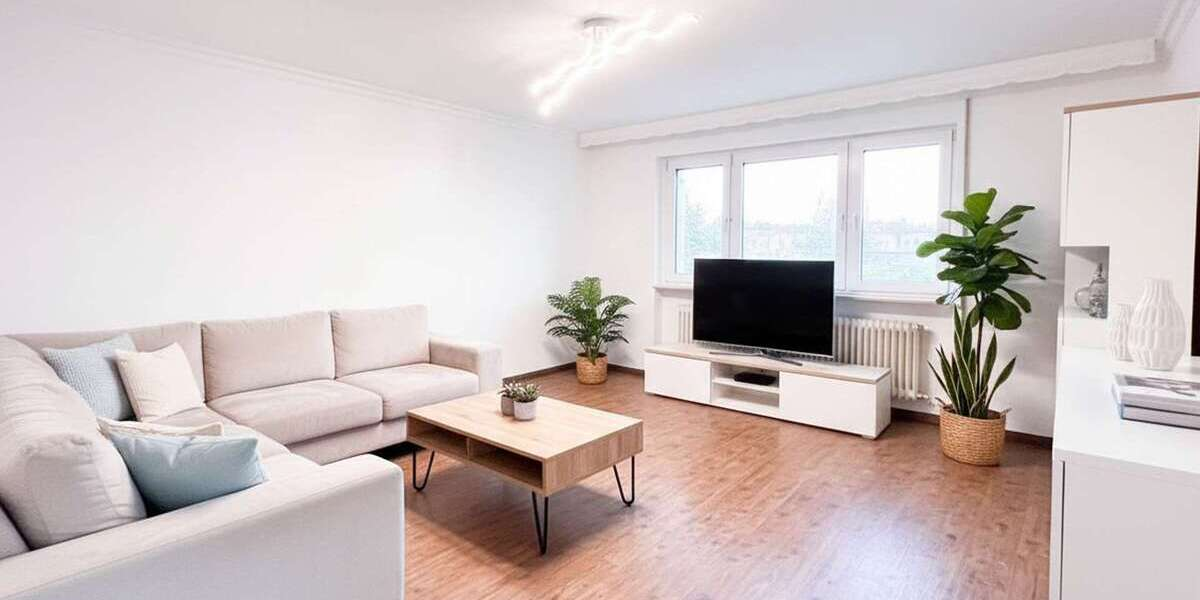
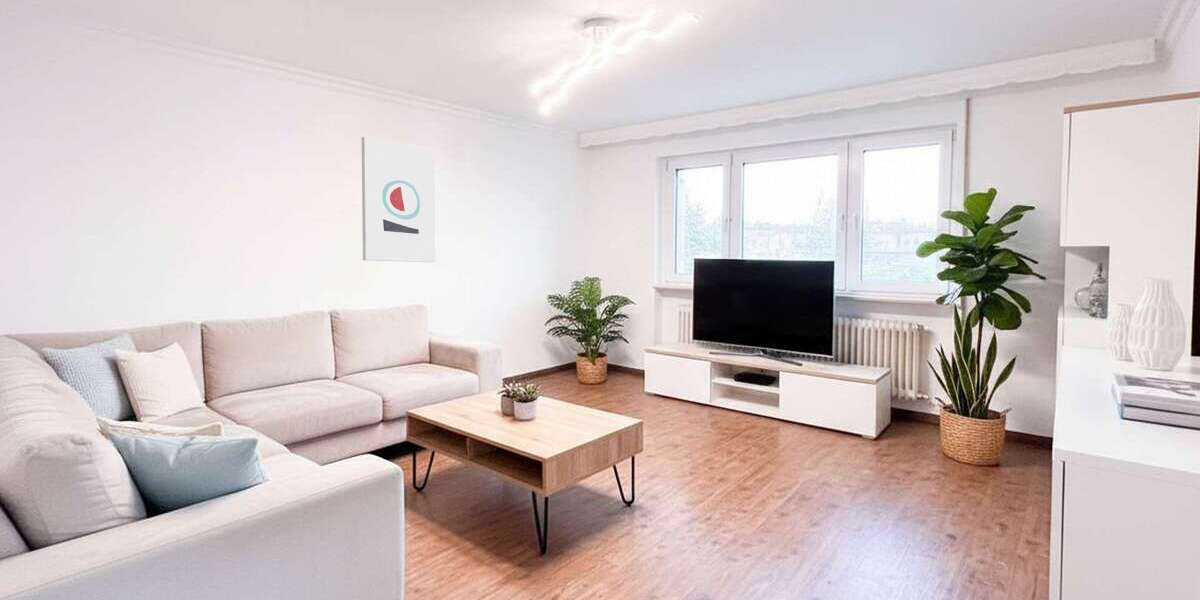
+ wall art (400, 202)
